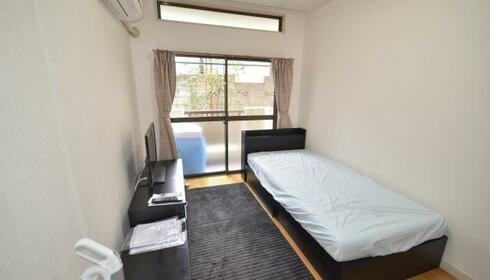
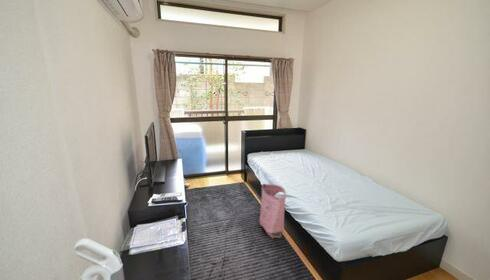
+ bag (272, 210)
